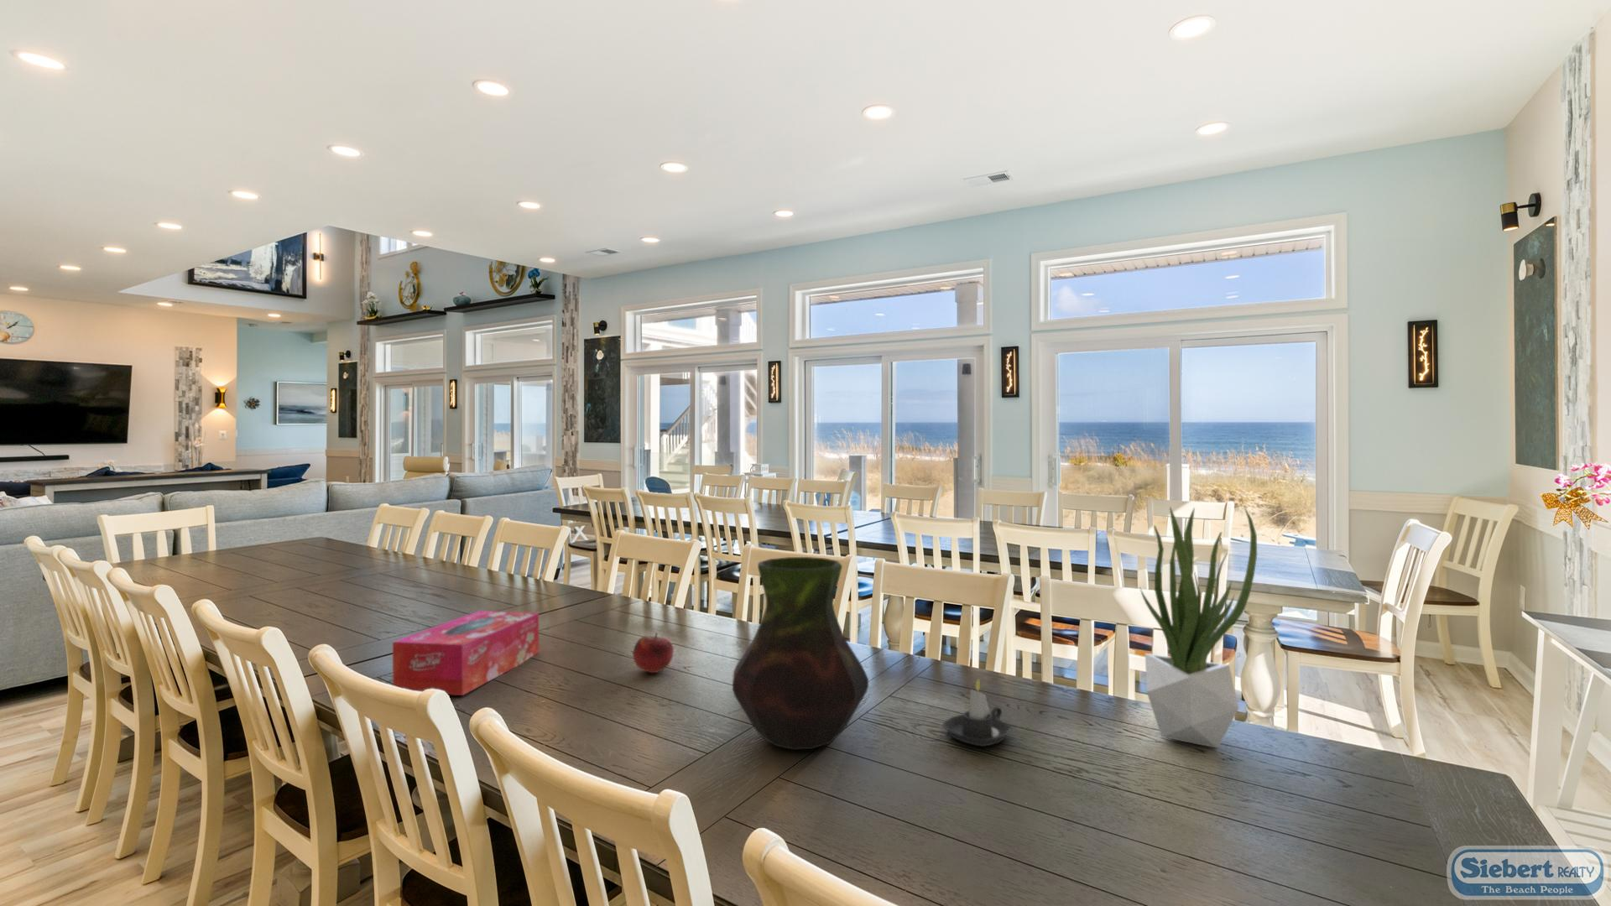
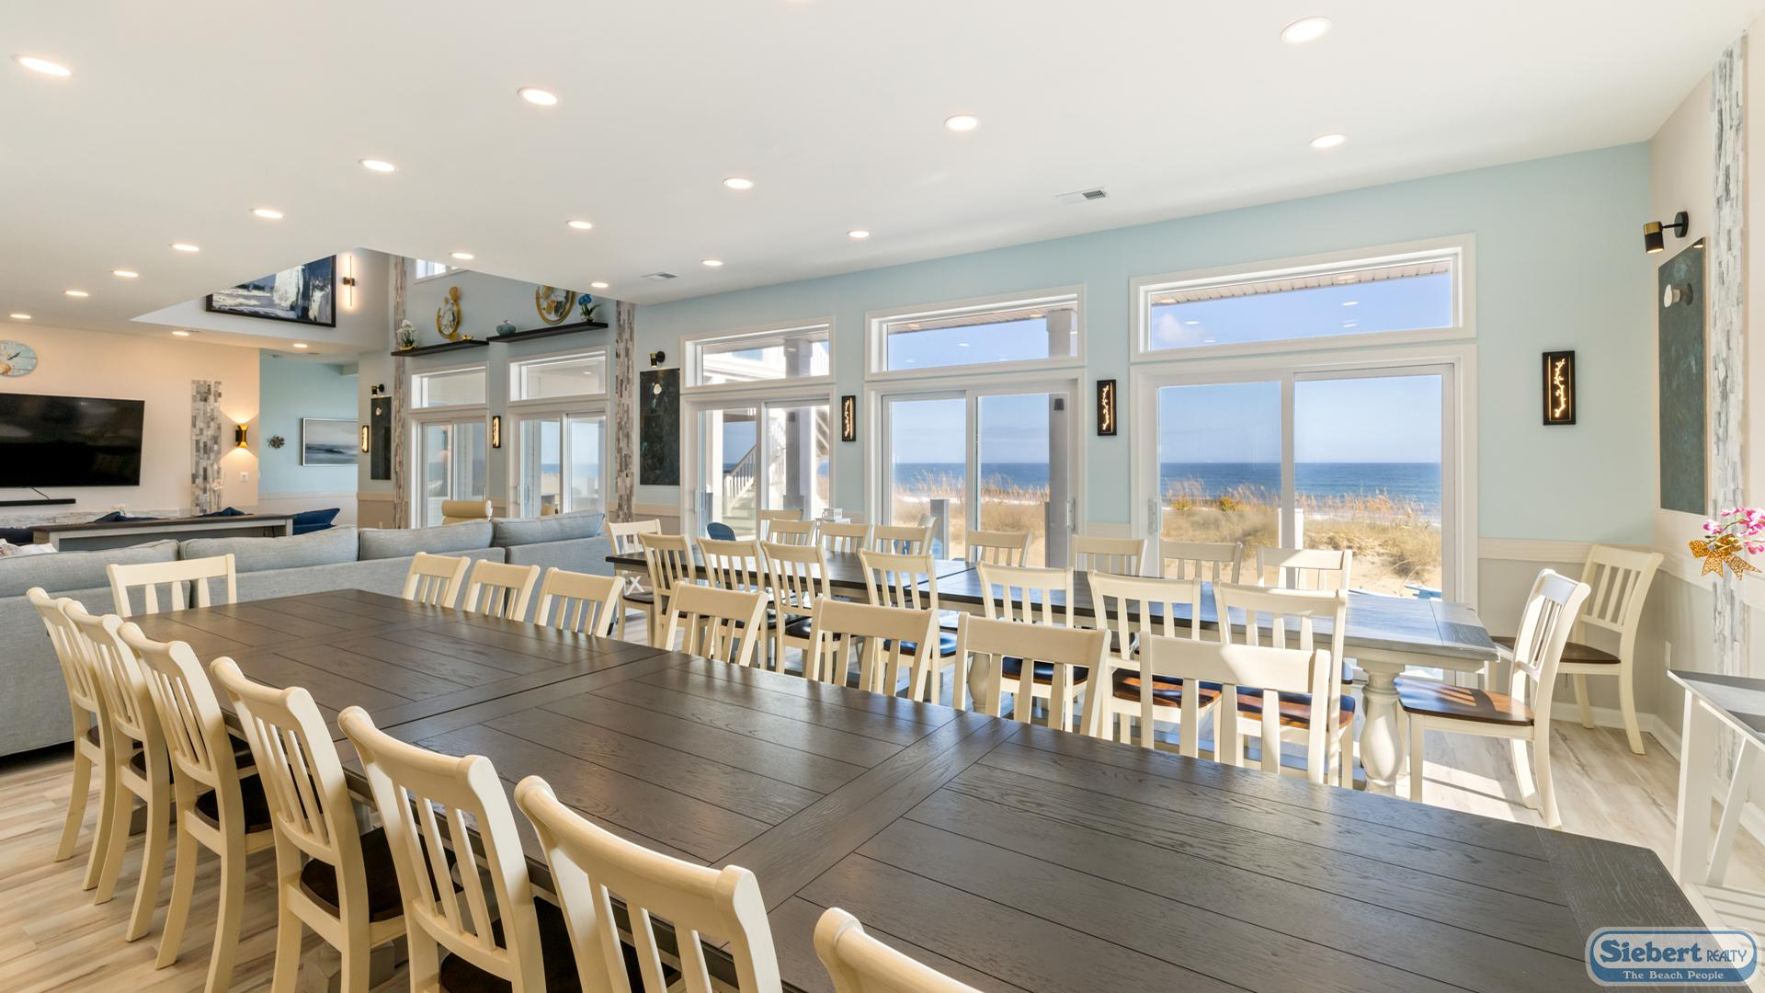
- candle (979, 706)
- fruit (653, 652)
- tissue box (471, 648)
- vase (800, 650)
- potted plant (1197, 623)
